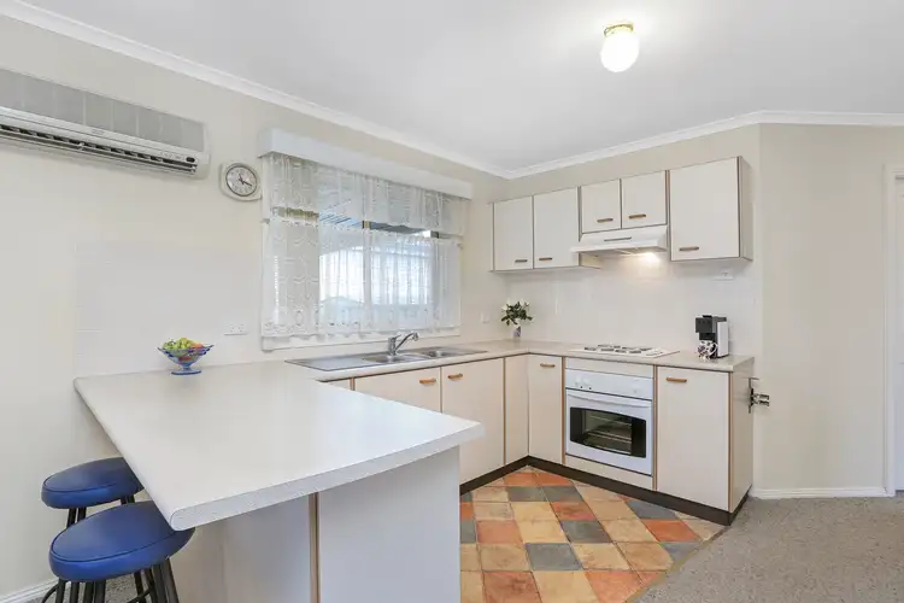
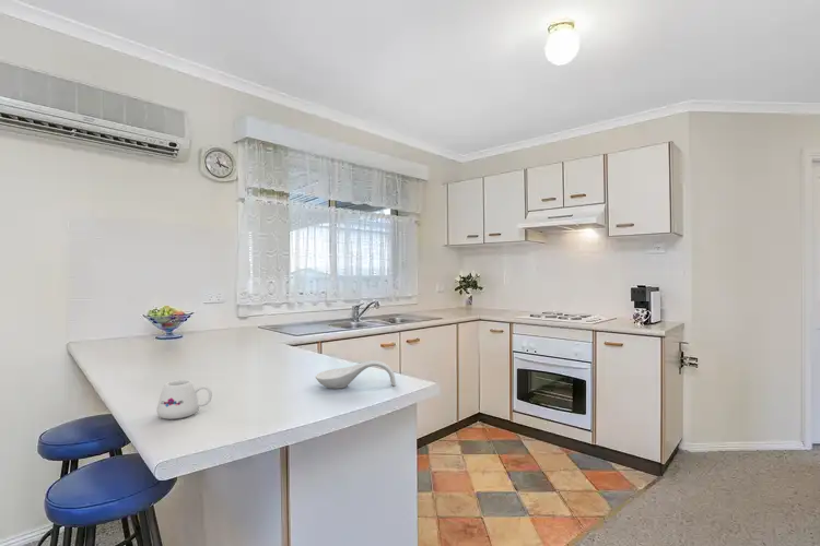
+ spoon rest (355, 373)
+ mug (185, 397)
